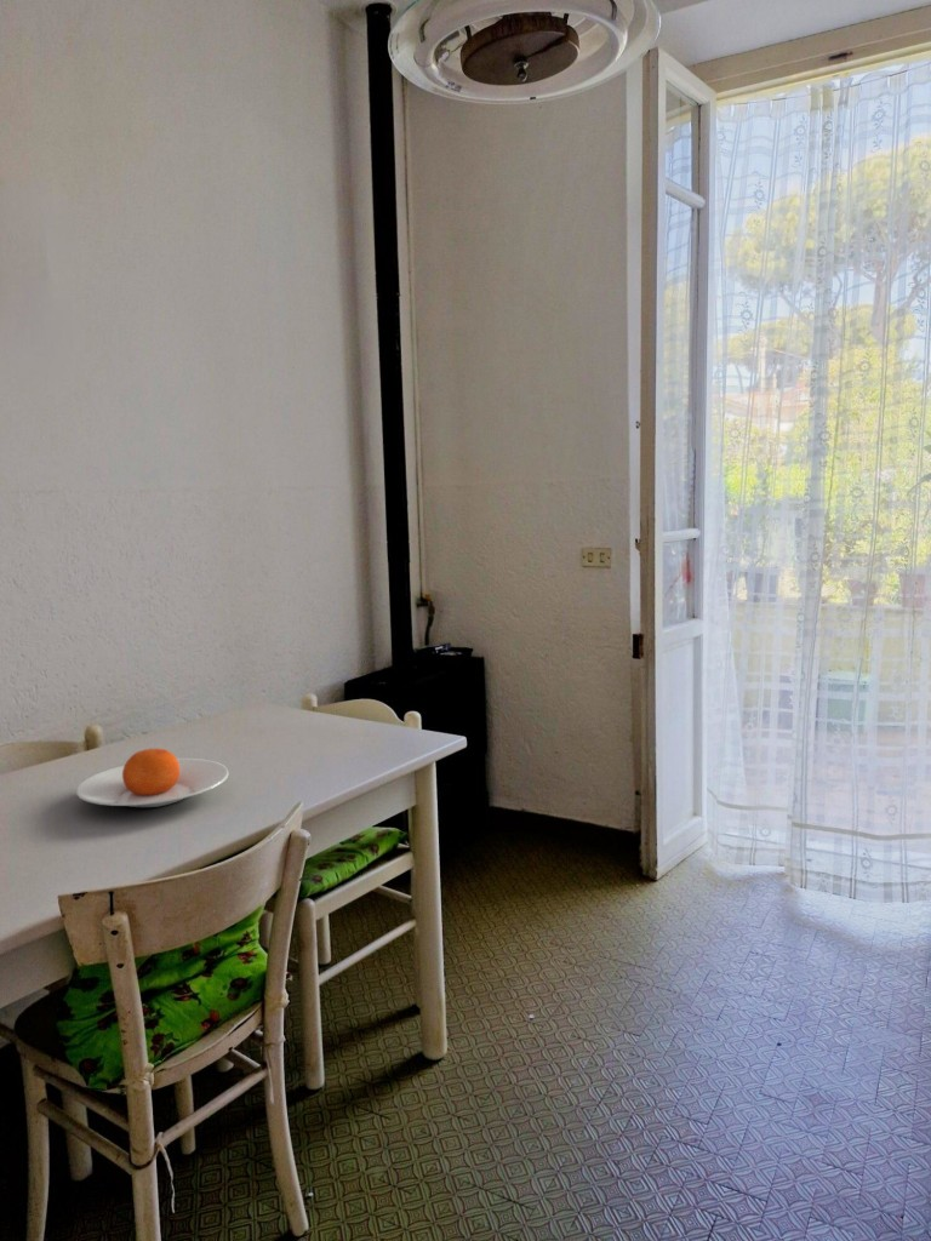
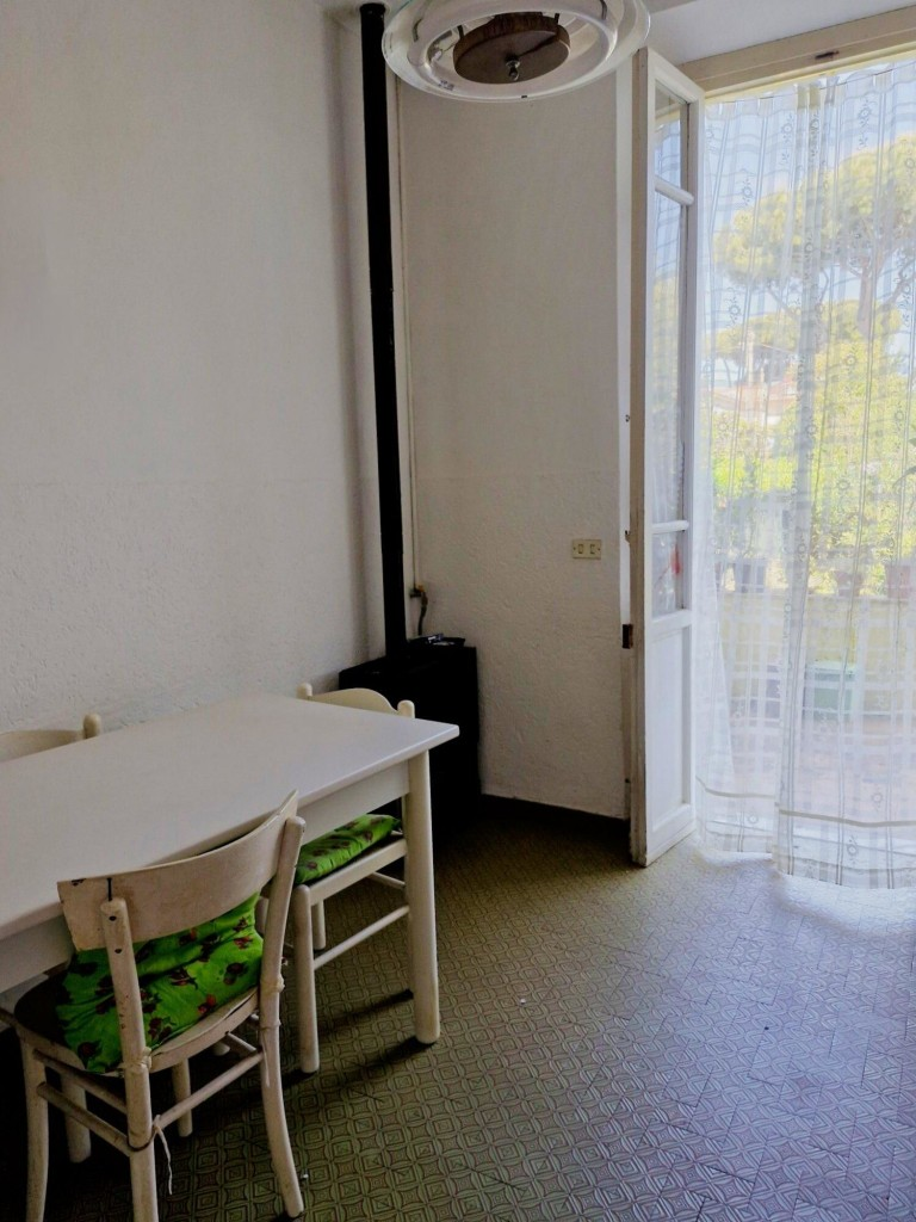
- plate (154, 774)
